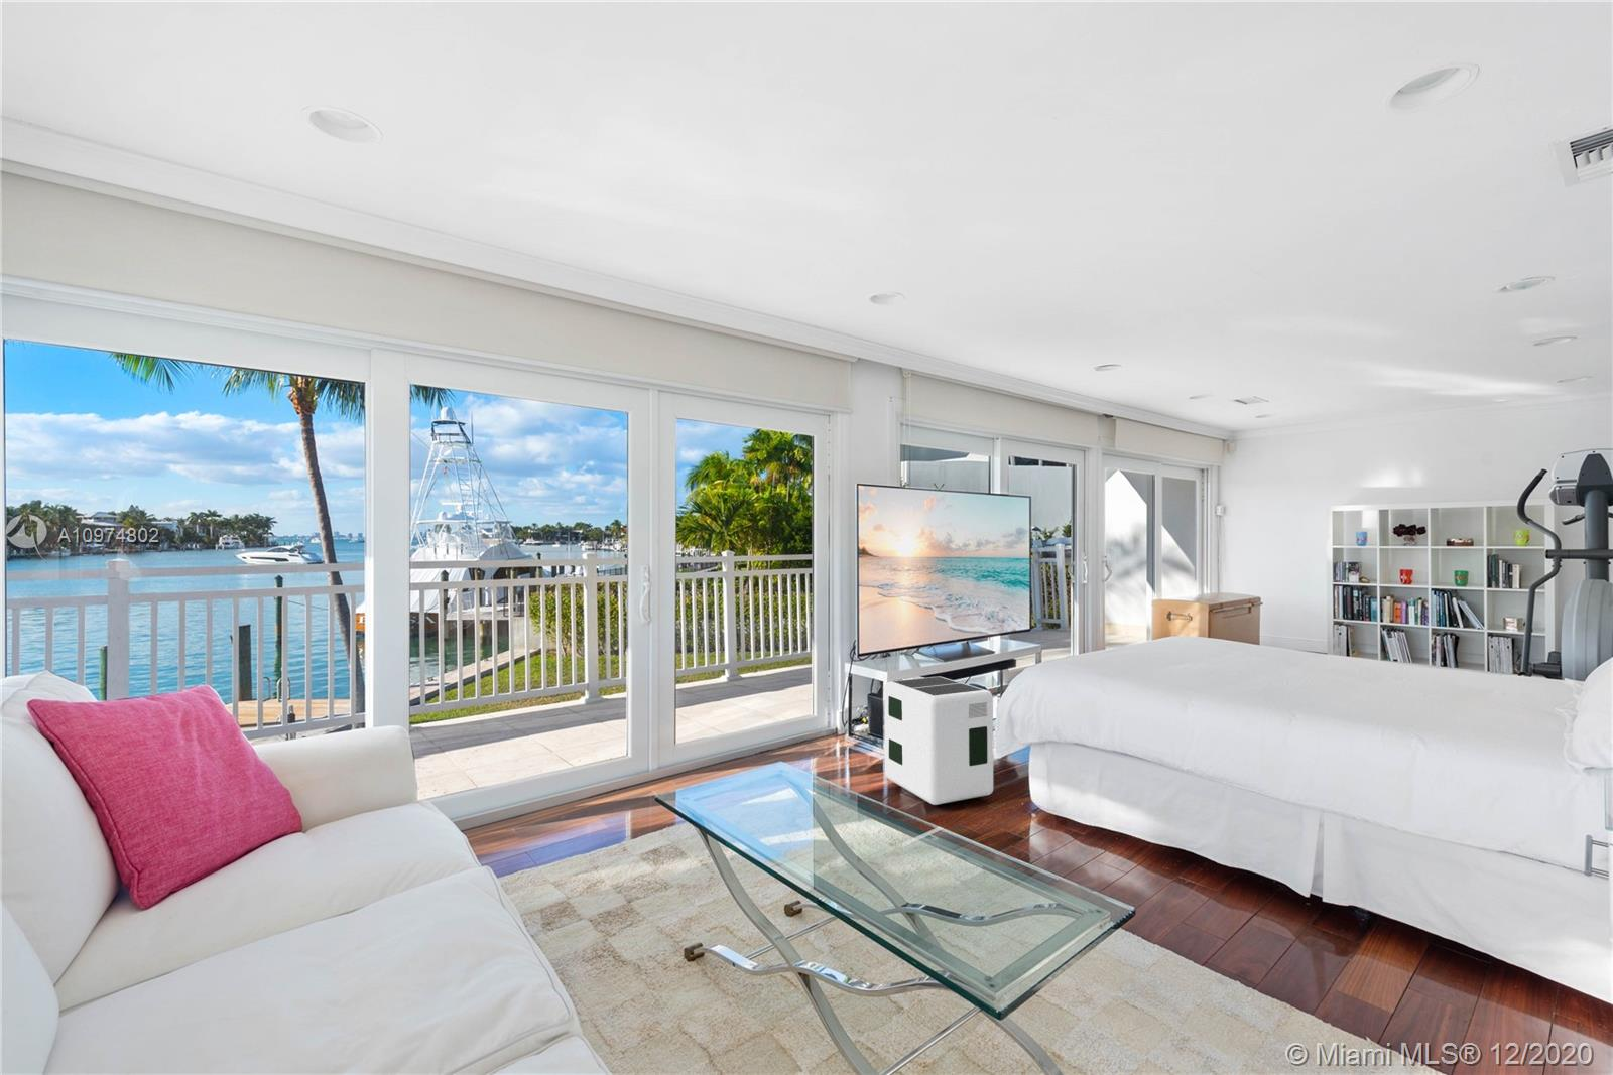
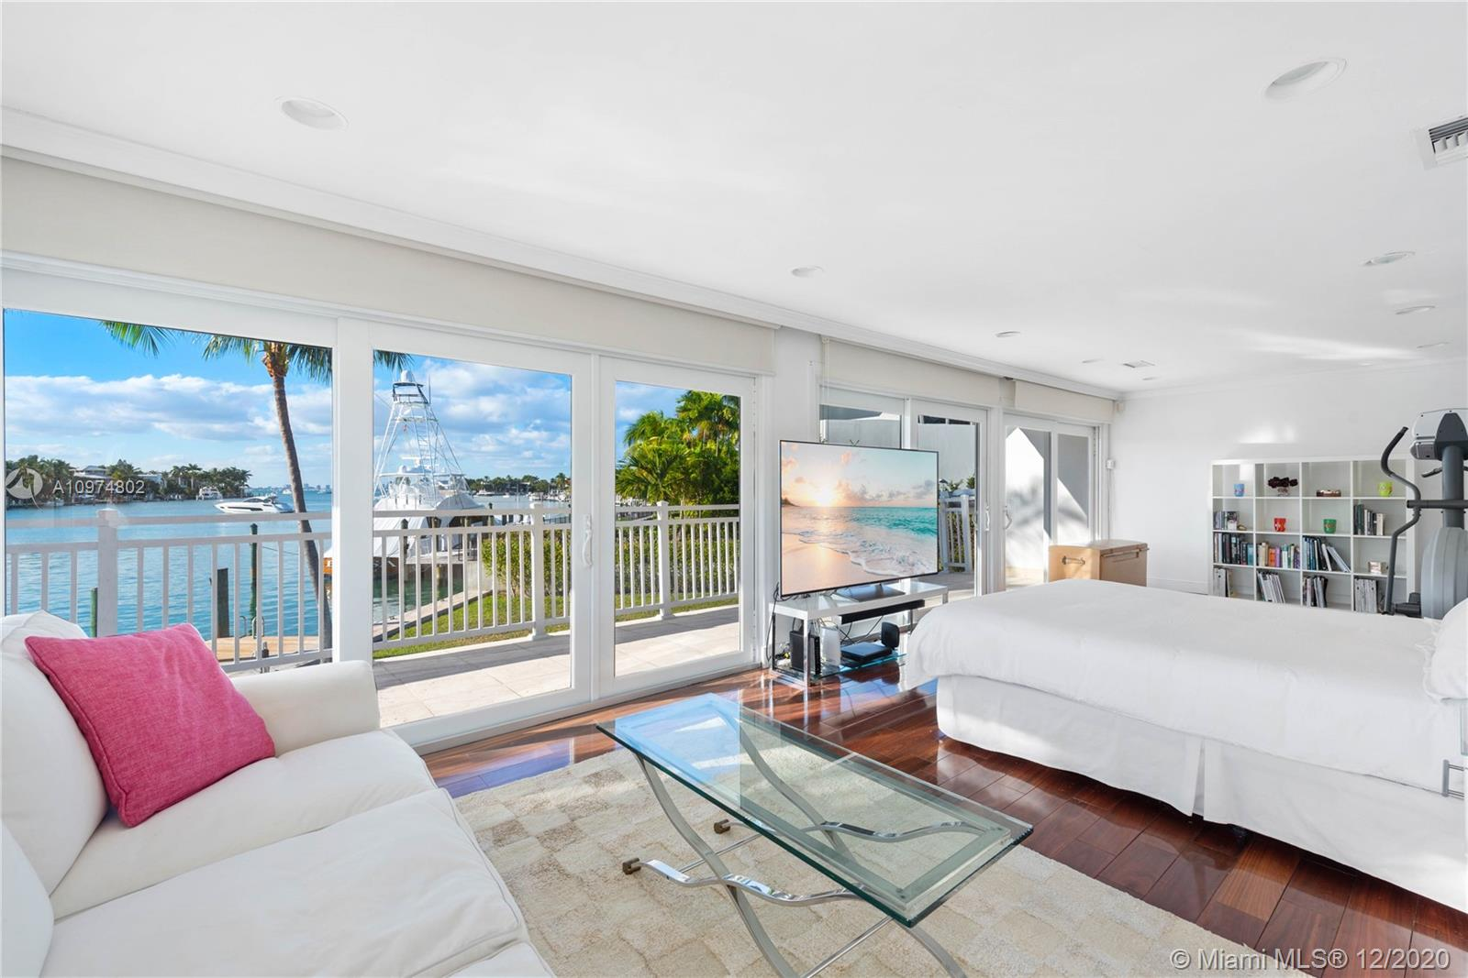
- air purifier (937, 738)
